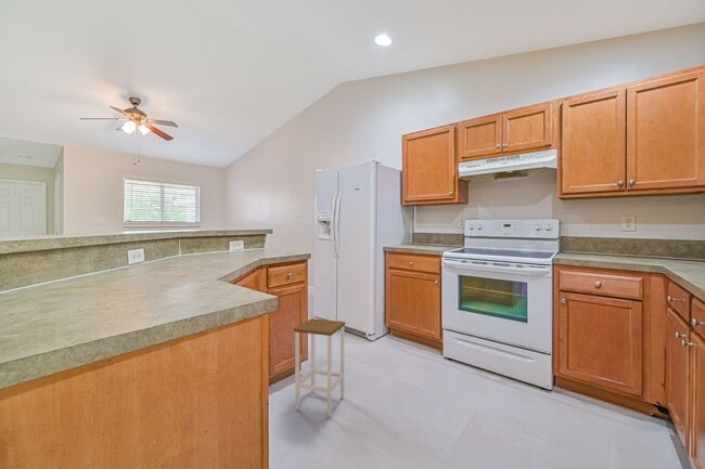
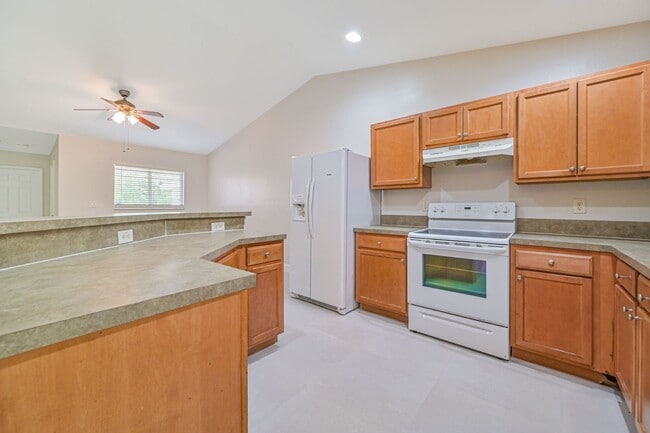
- step stool (317, 369)
